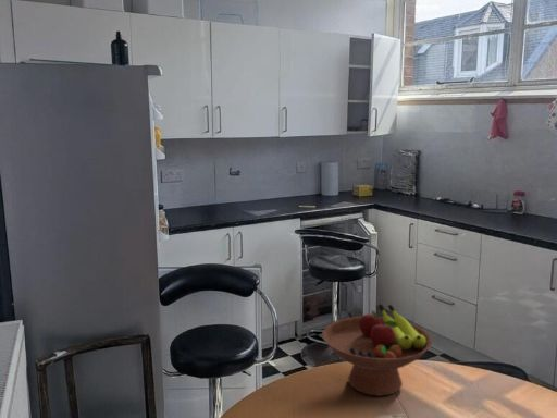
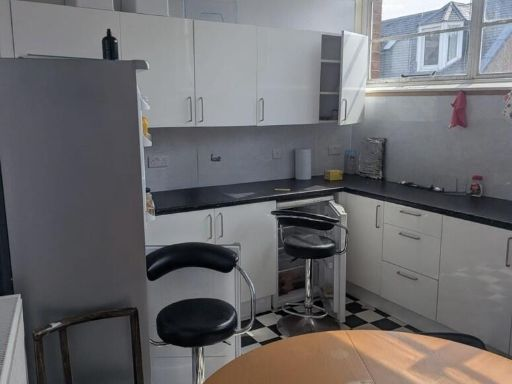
- fruit bowl (375, 351)
